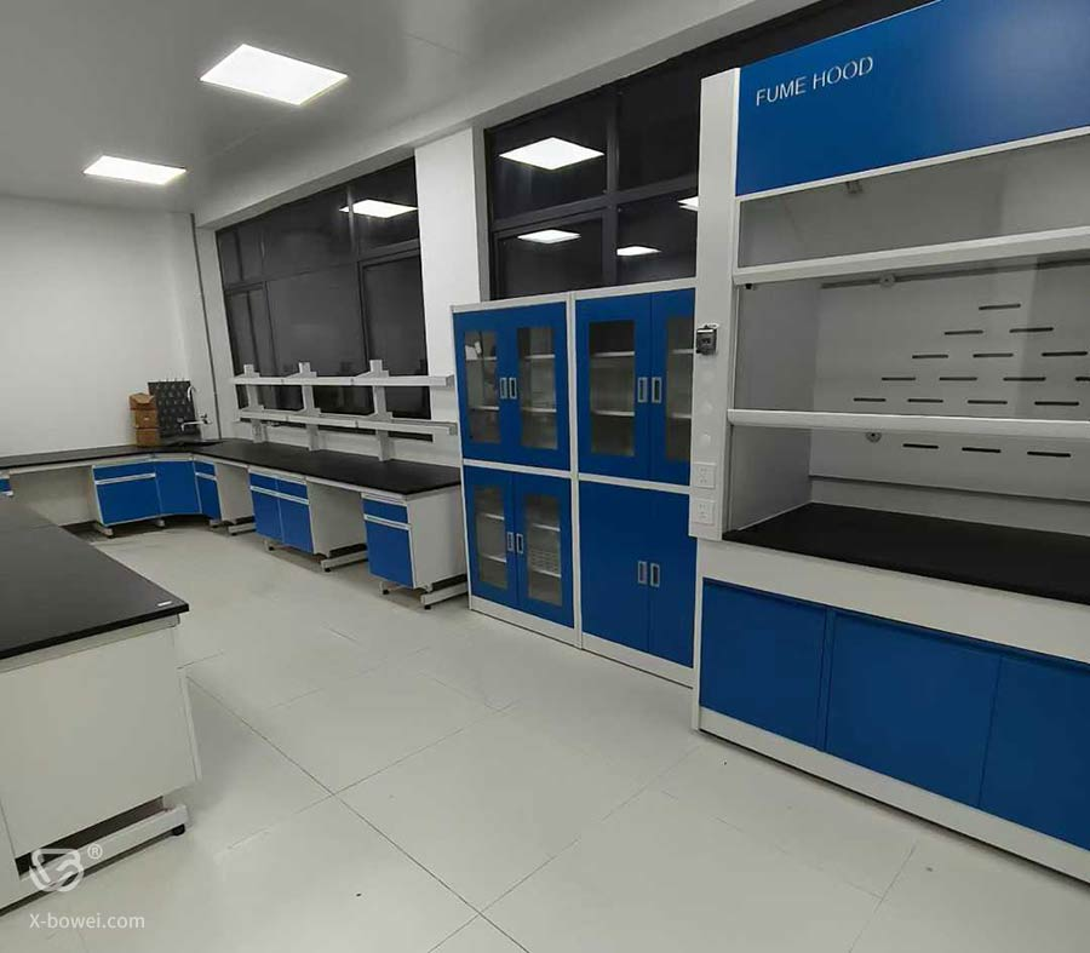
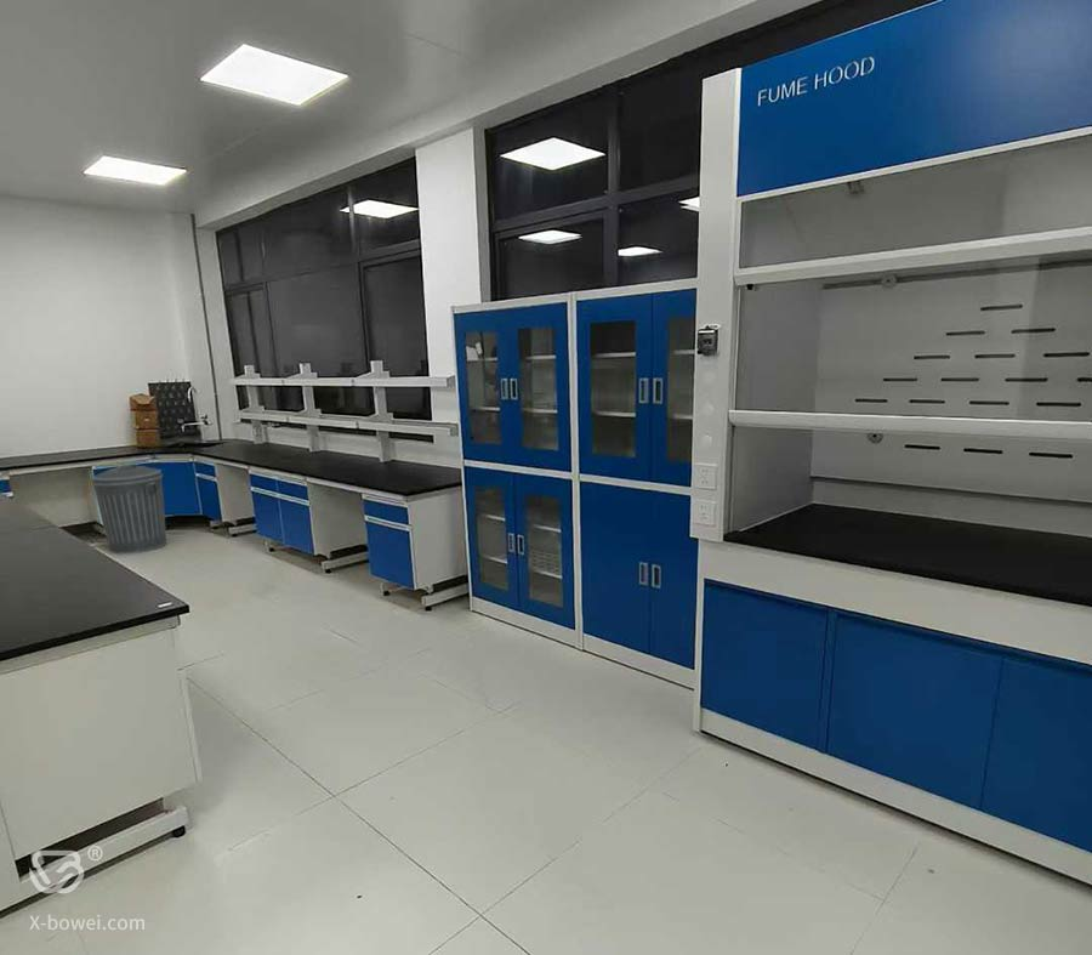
+ trash can (132, 506)
